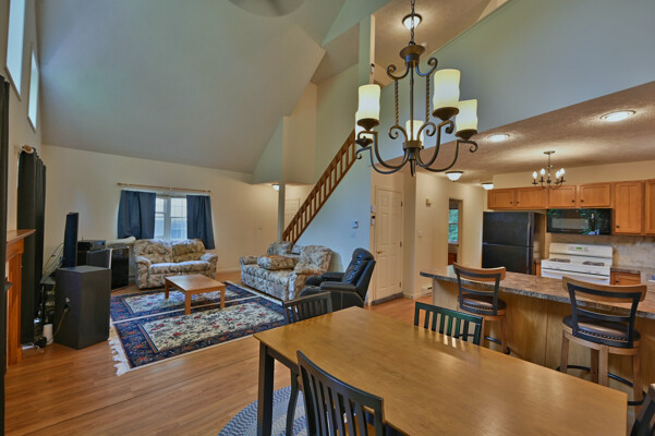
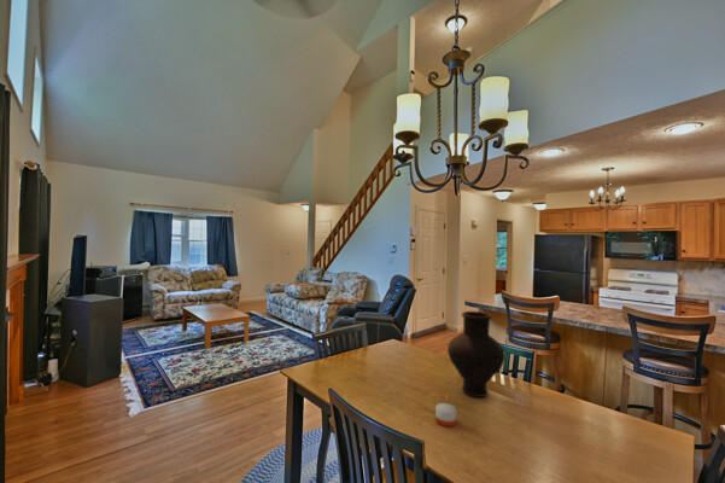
+ candle (445, 407)
+ vase (475, 353)
